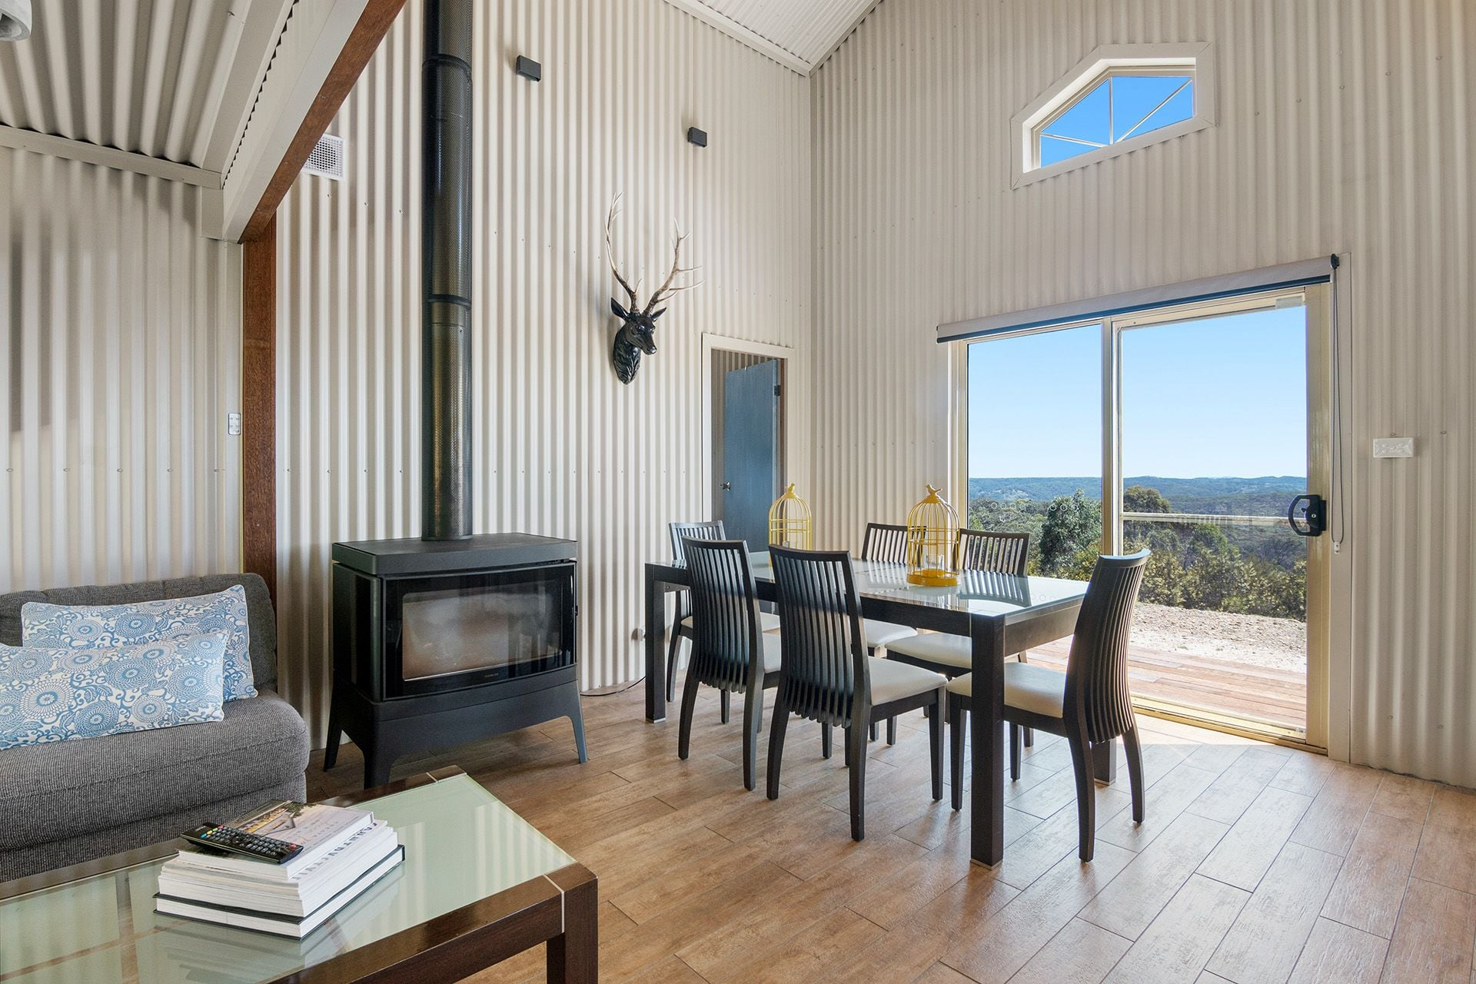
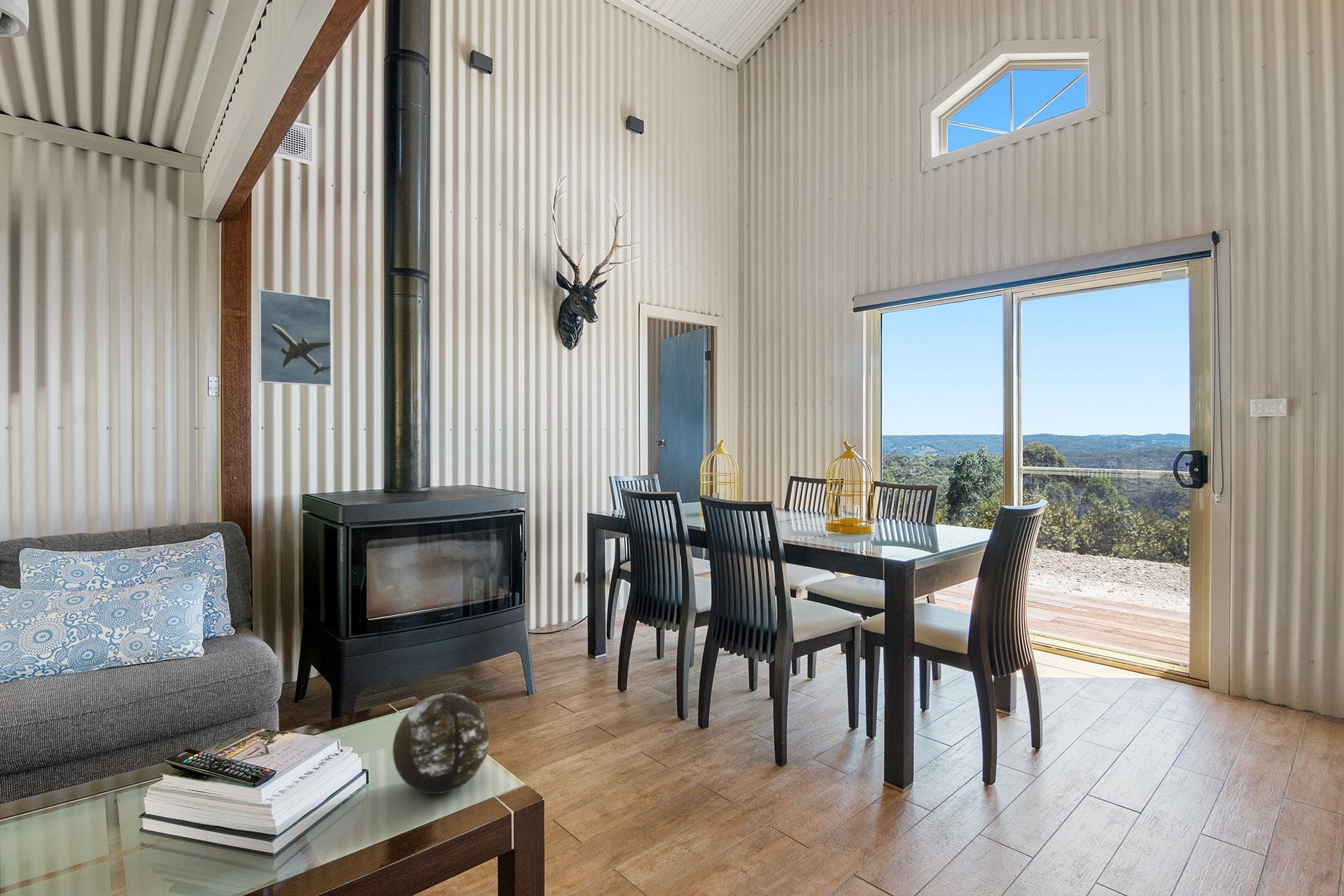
+ decorative orb (442, 742)
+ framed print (295, 339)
